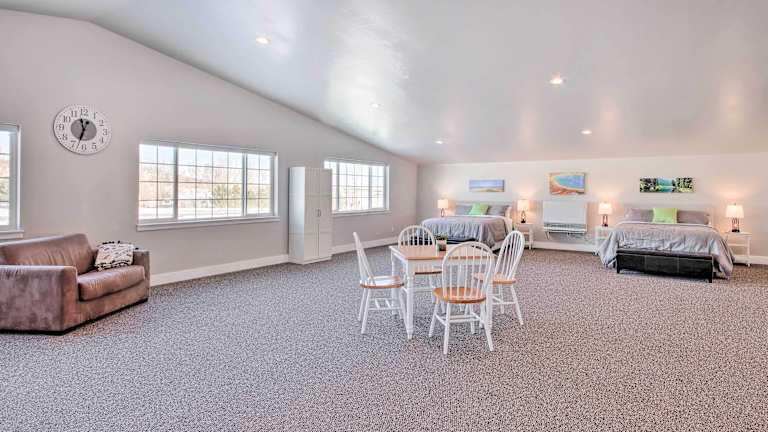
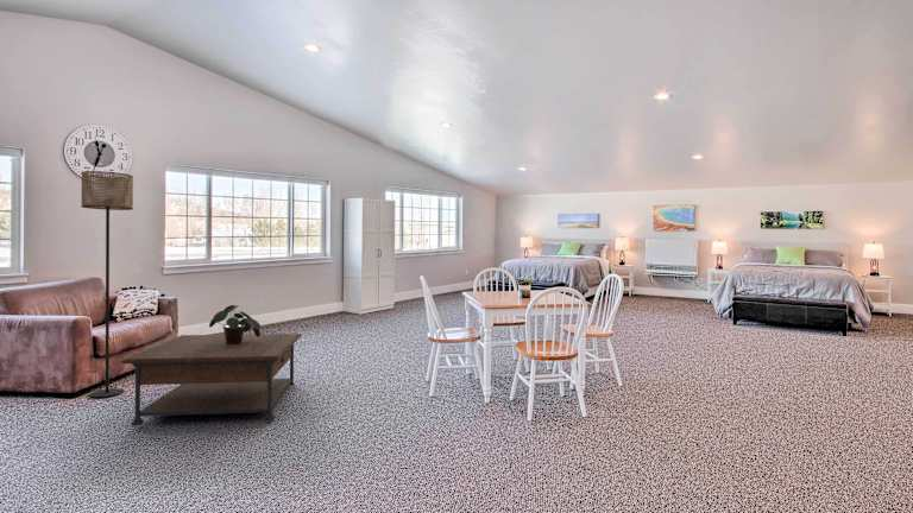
+ coffee table (223, 373)
+ potted plant (235, 323)
+ floor lamp (107, 284)
